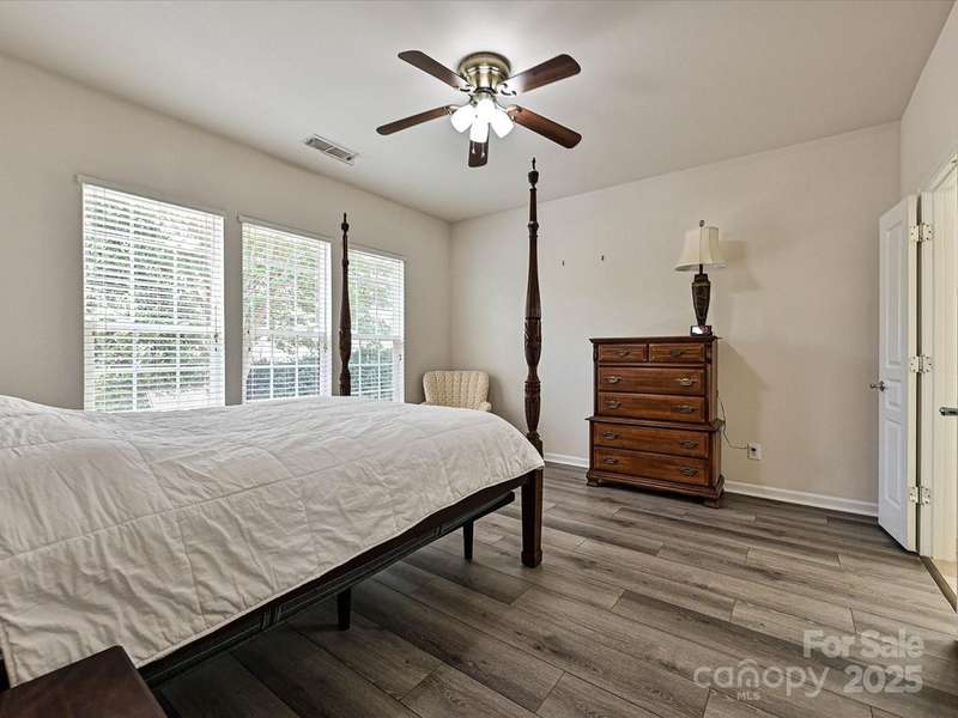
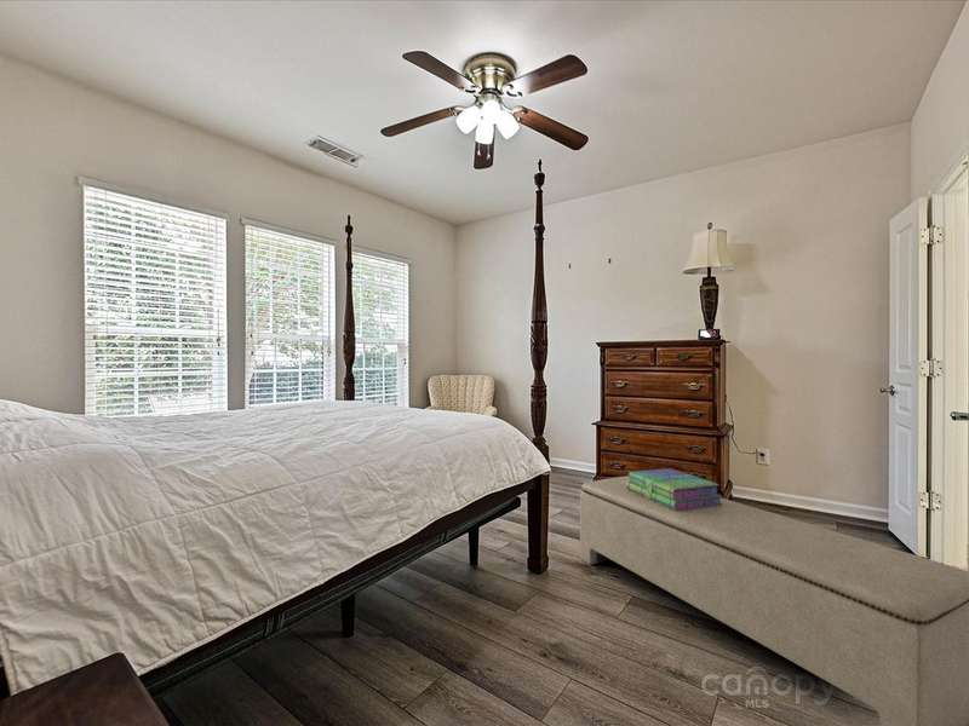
+ stack of books (671, 486)
+ bench (726, 563)
